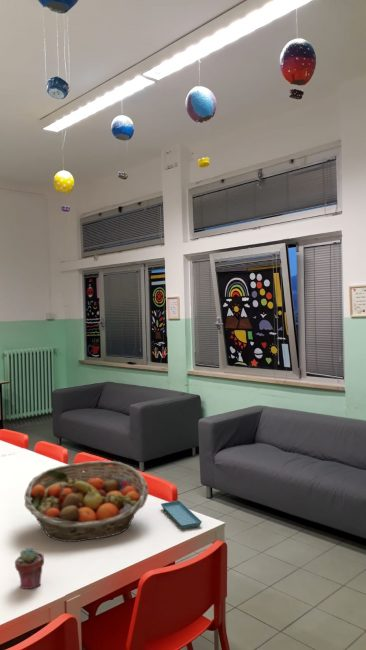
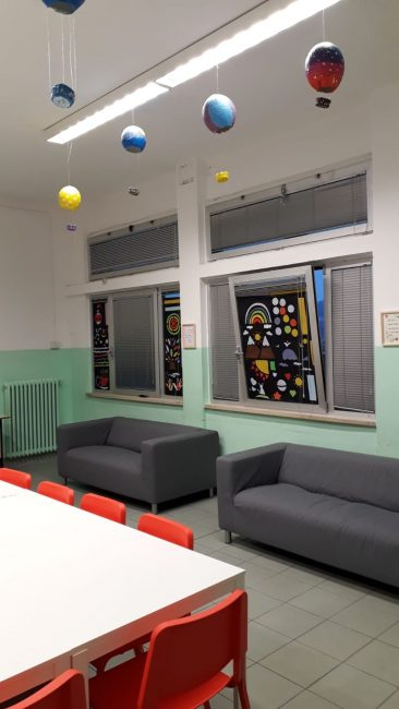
- potted succulent (29, 566)
- fruit basket (87, 499)
- saucer (180, 514)
